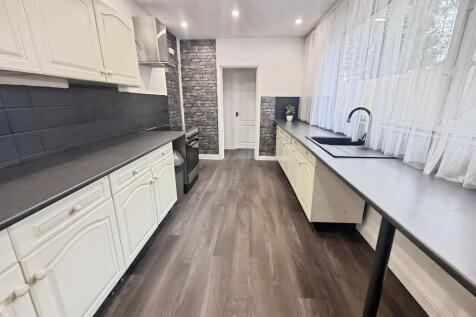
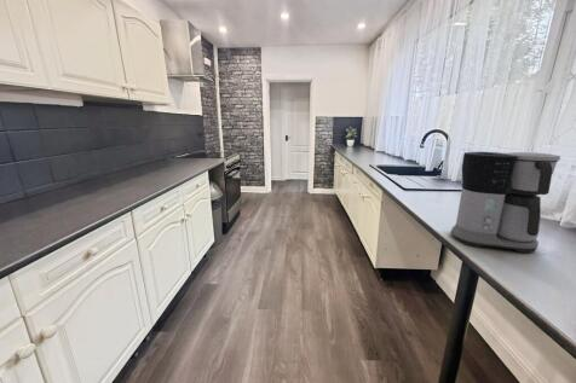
+ coffee maker (502, 199)
